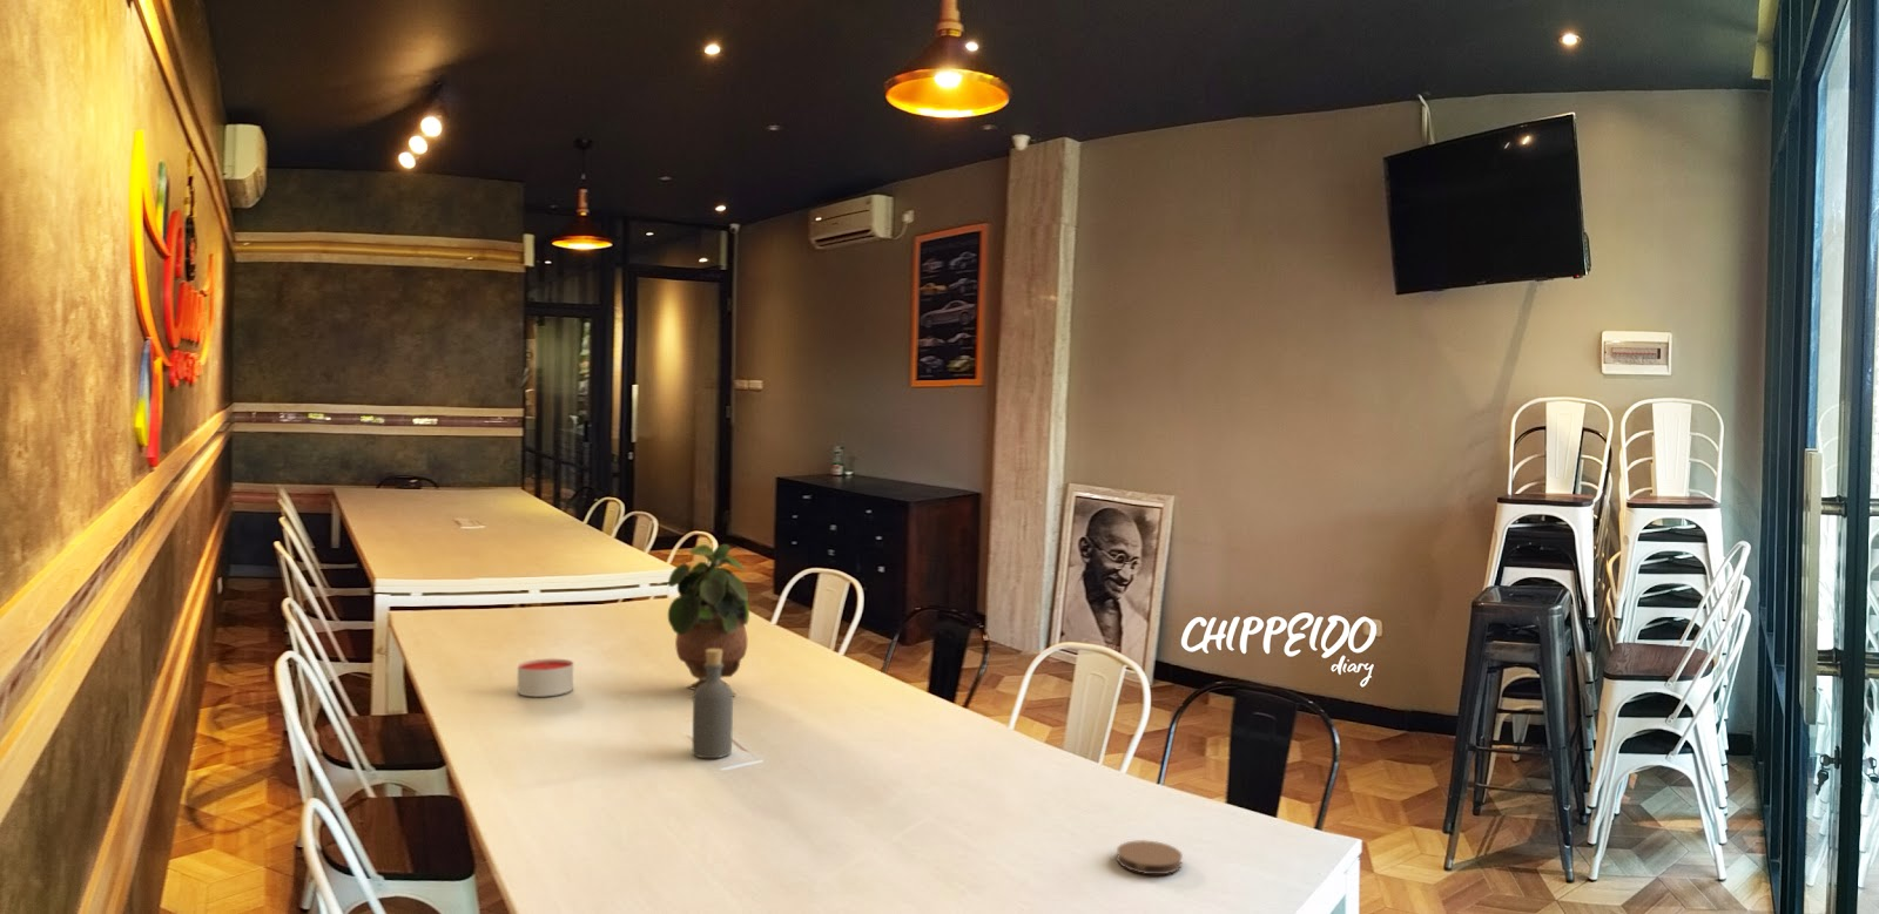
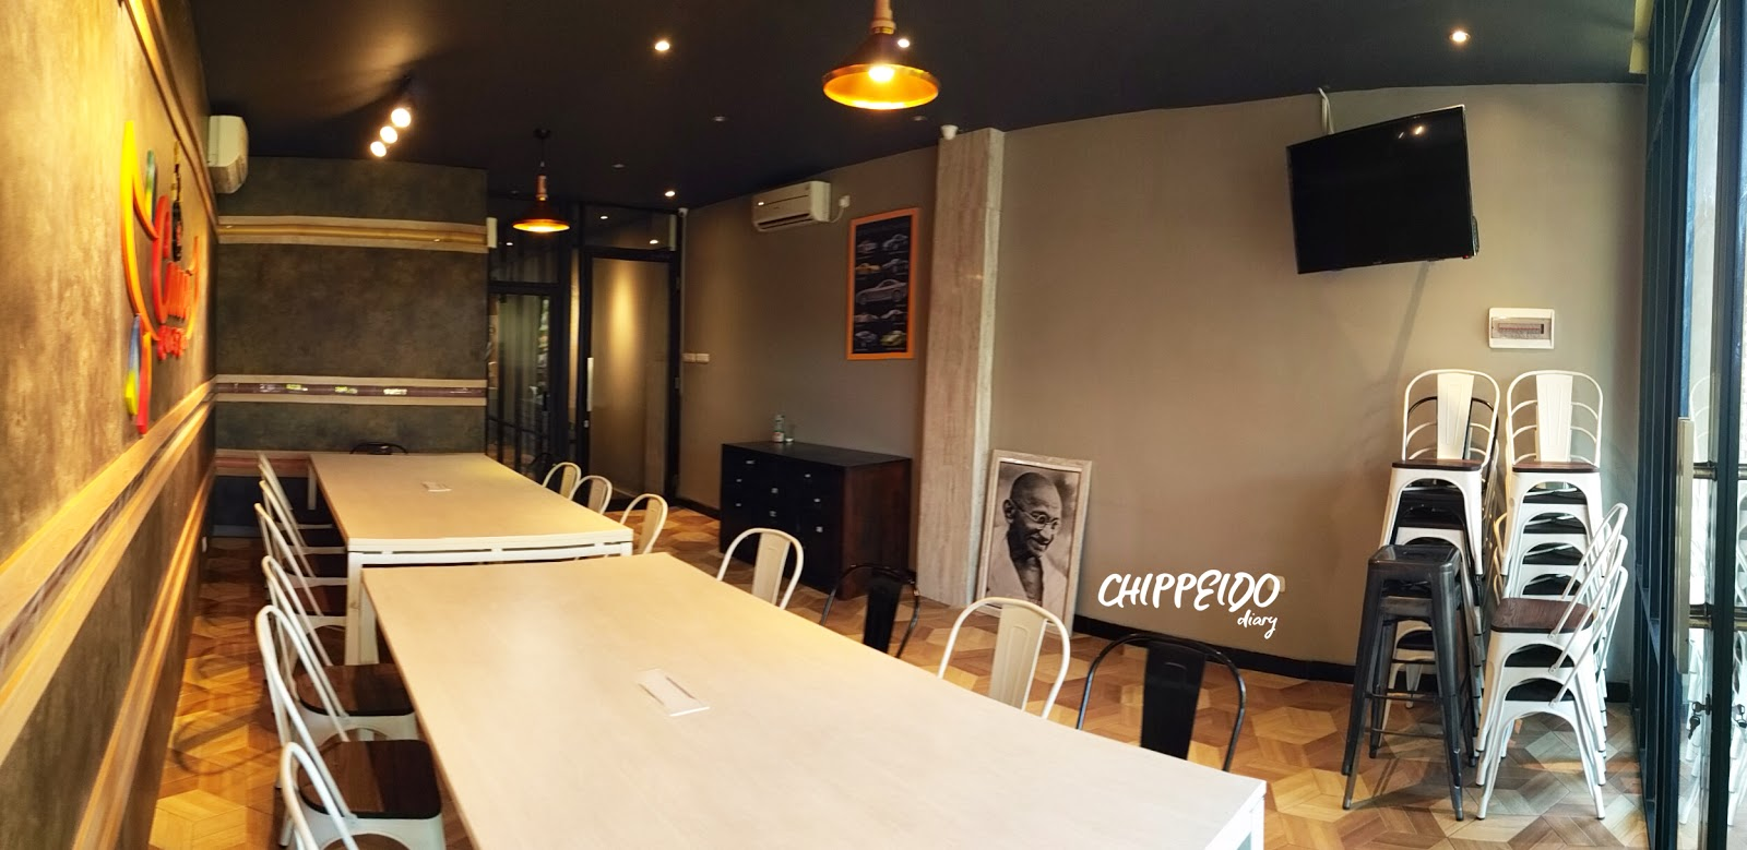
- potted plant (708, 617)
- bottle (713, 701)
- candle (545, 676)
- coaster (1148, 857)
